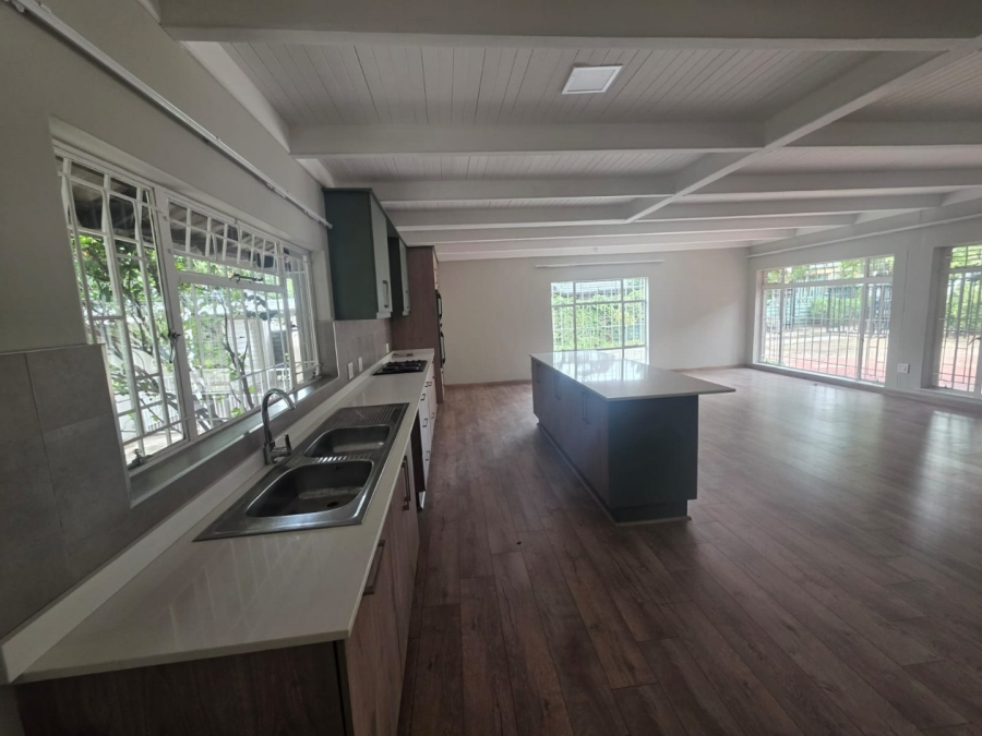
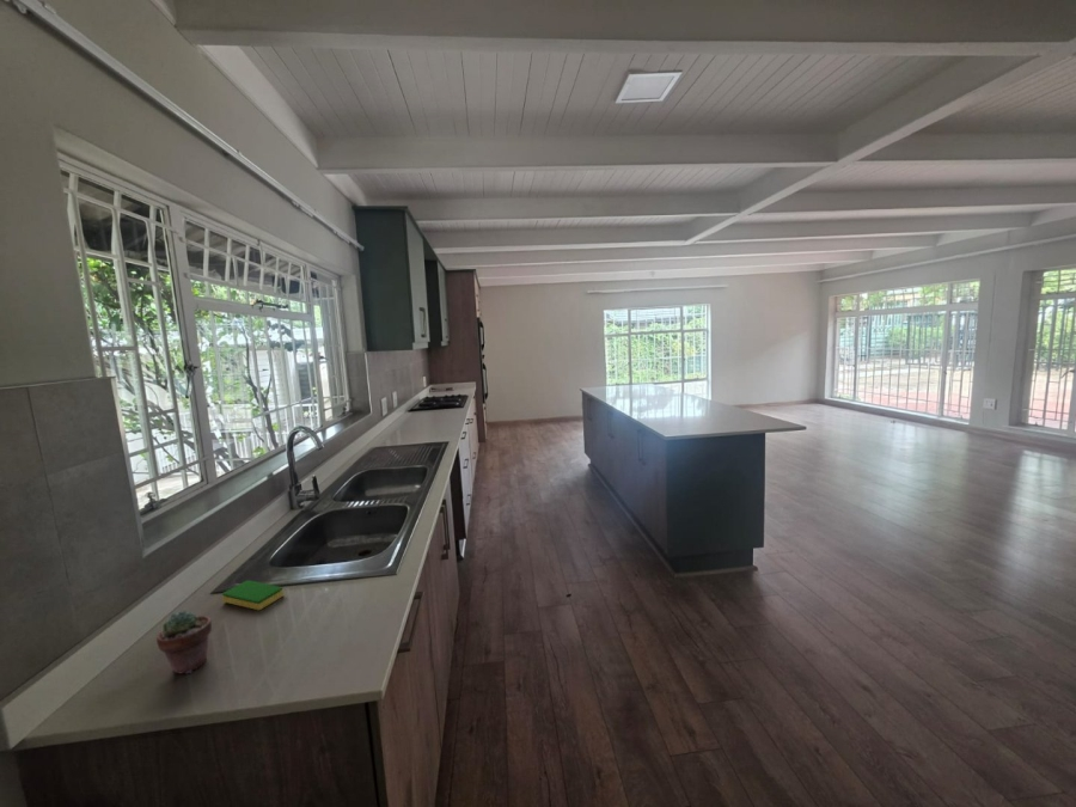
+ potted succulent (185, 637)
+ dish sponge (252, 594)
